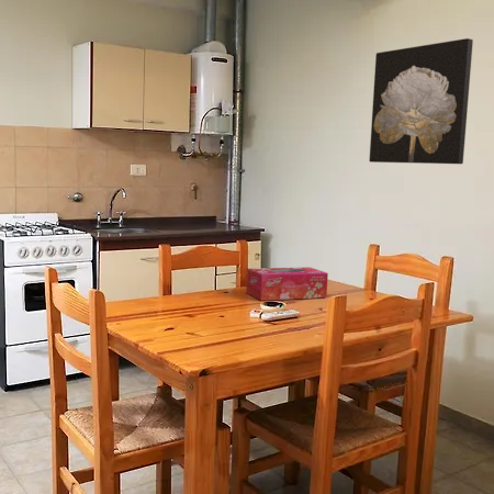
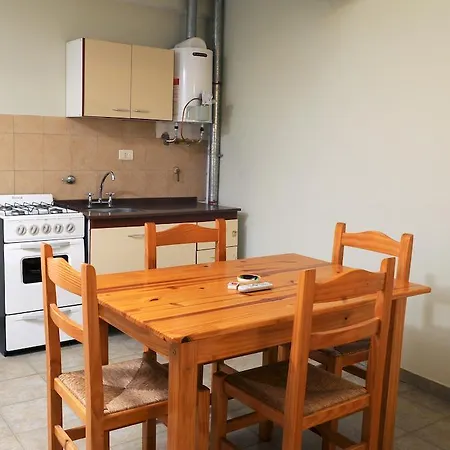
- wall art (417, 105)
- tissue box (287, 282)
